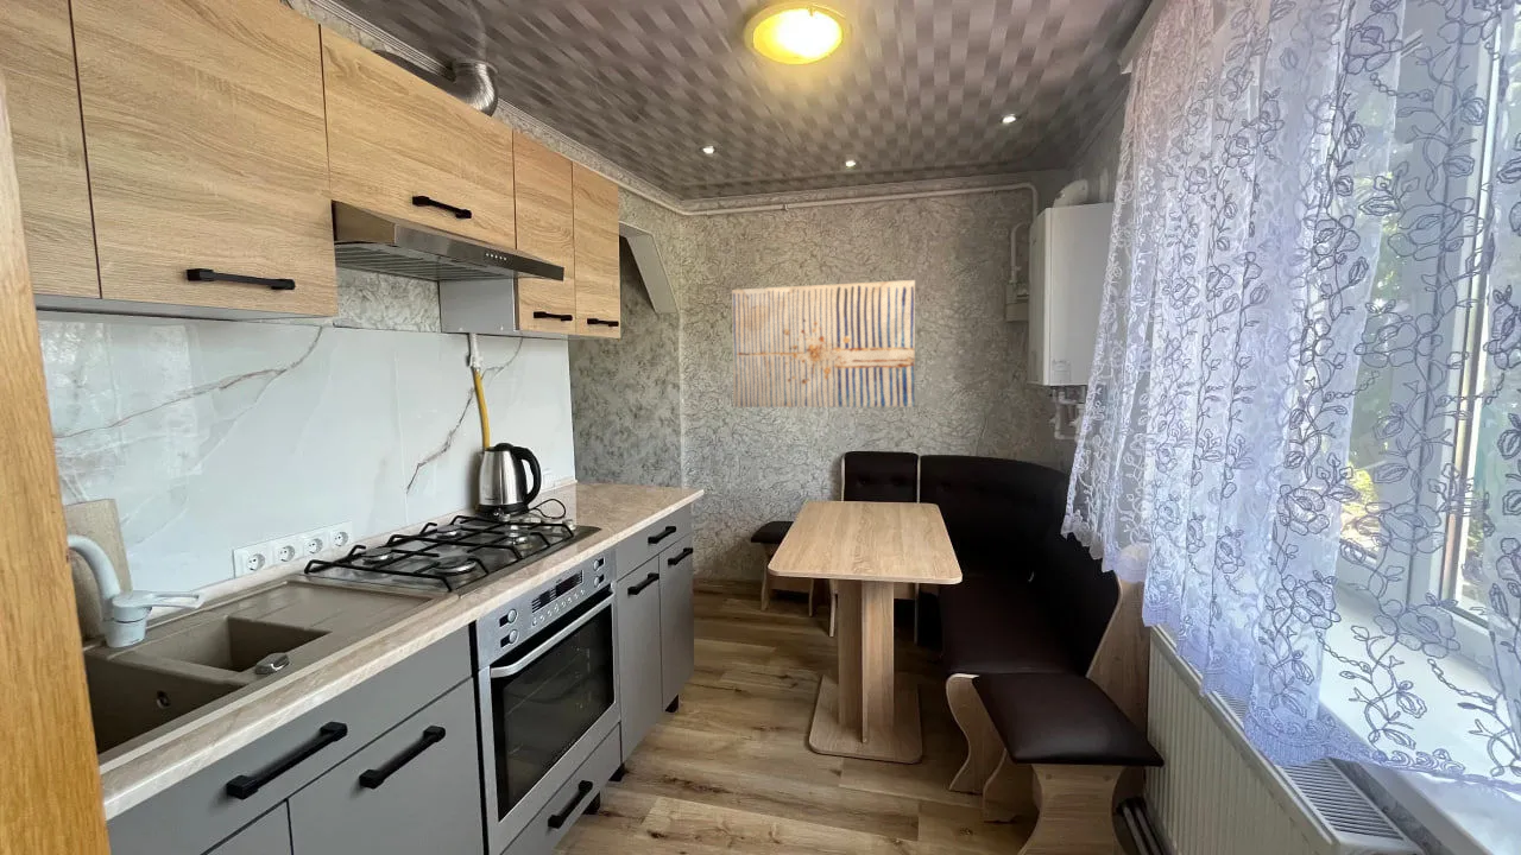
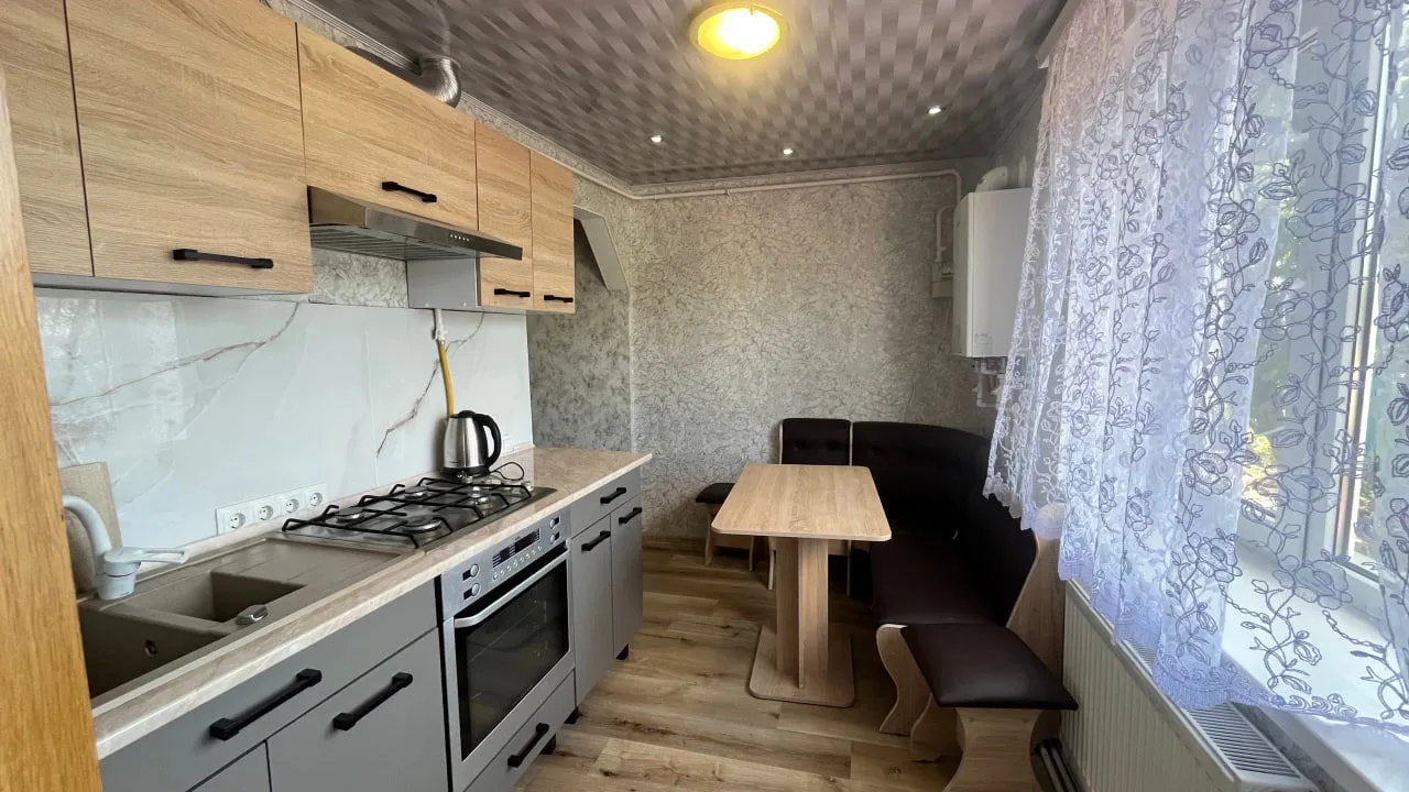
- wall art (820, 346)
